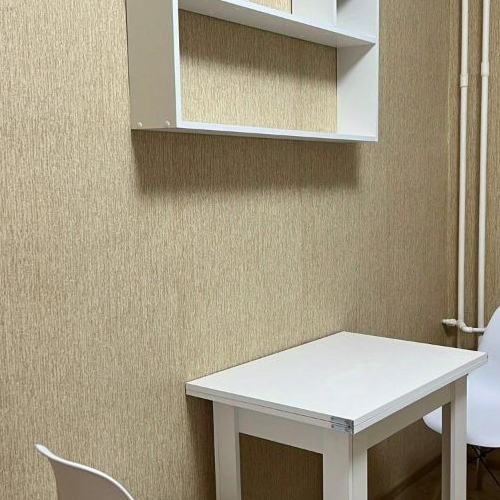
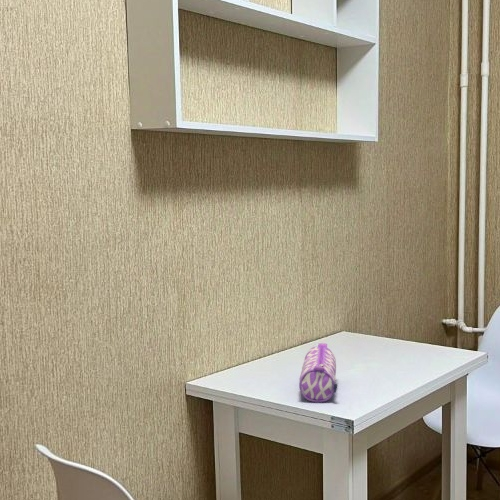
+ pencil case (318, 372)
